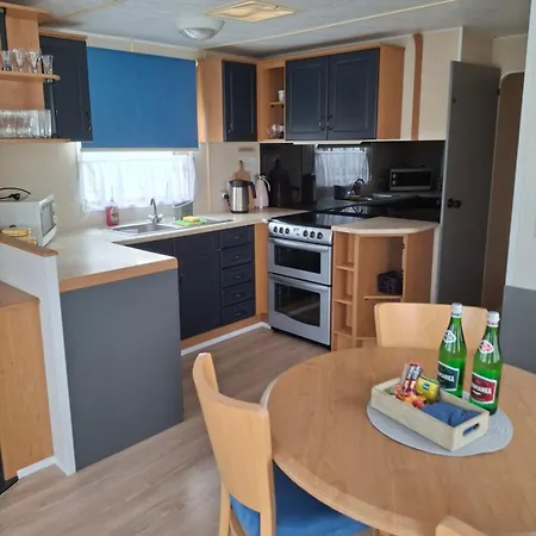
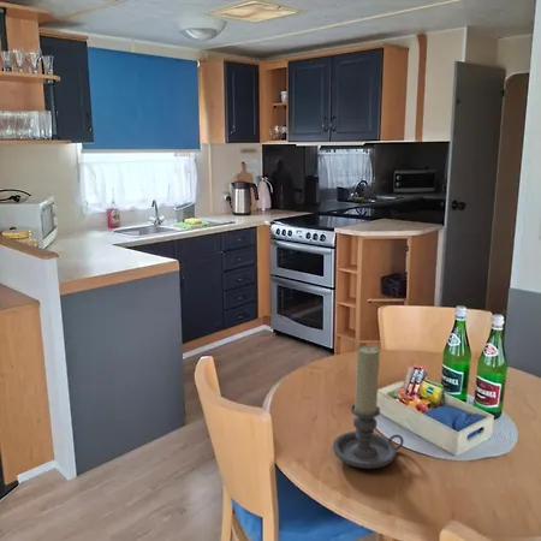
+ candle holder (371, 402)
